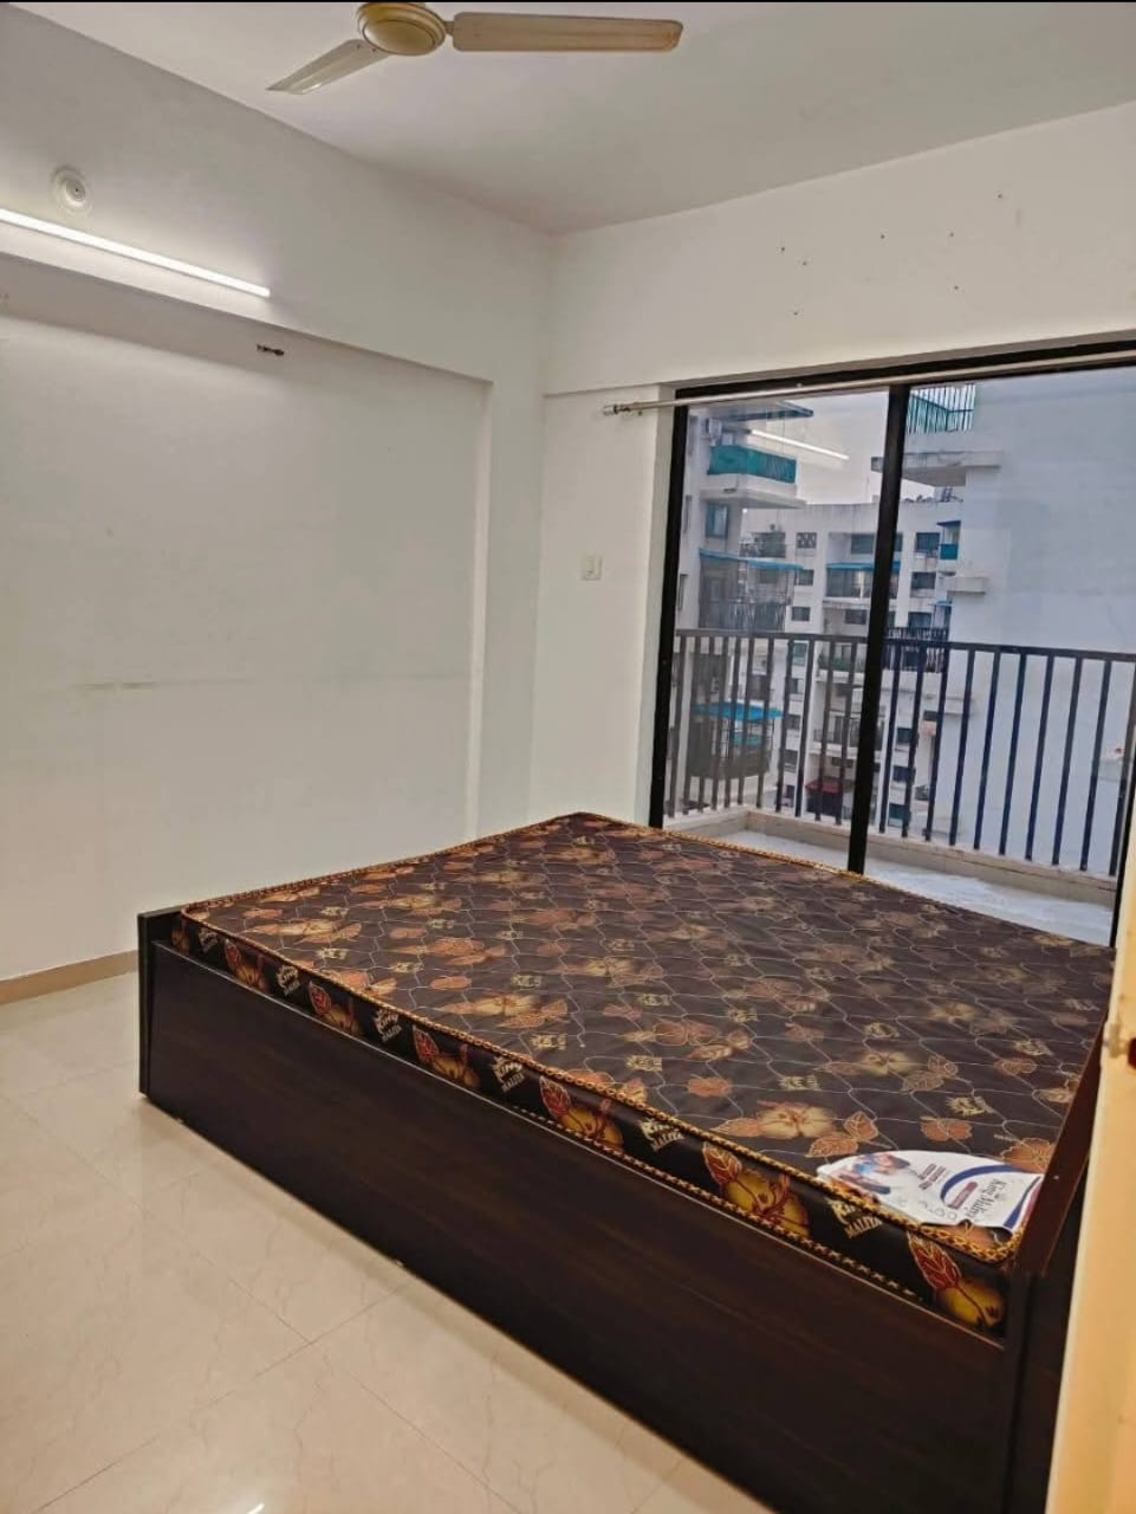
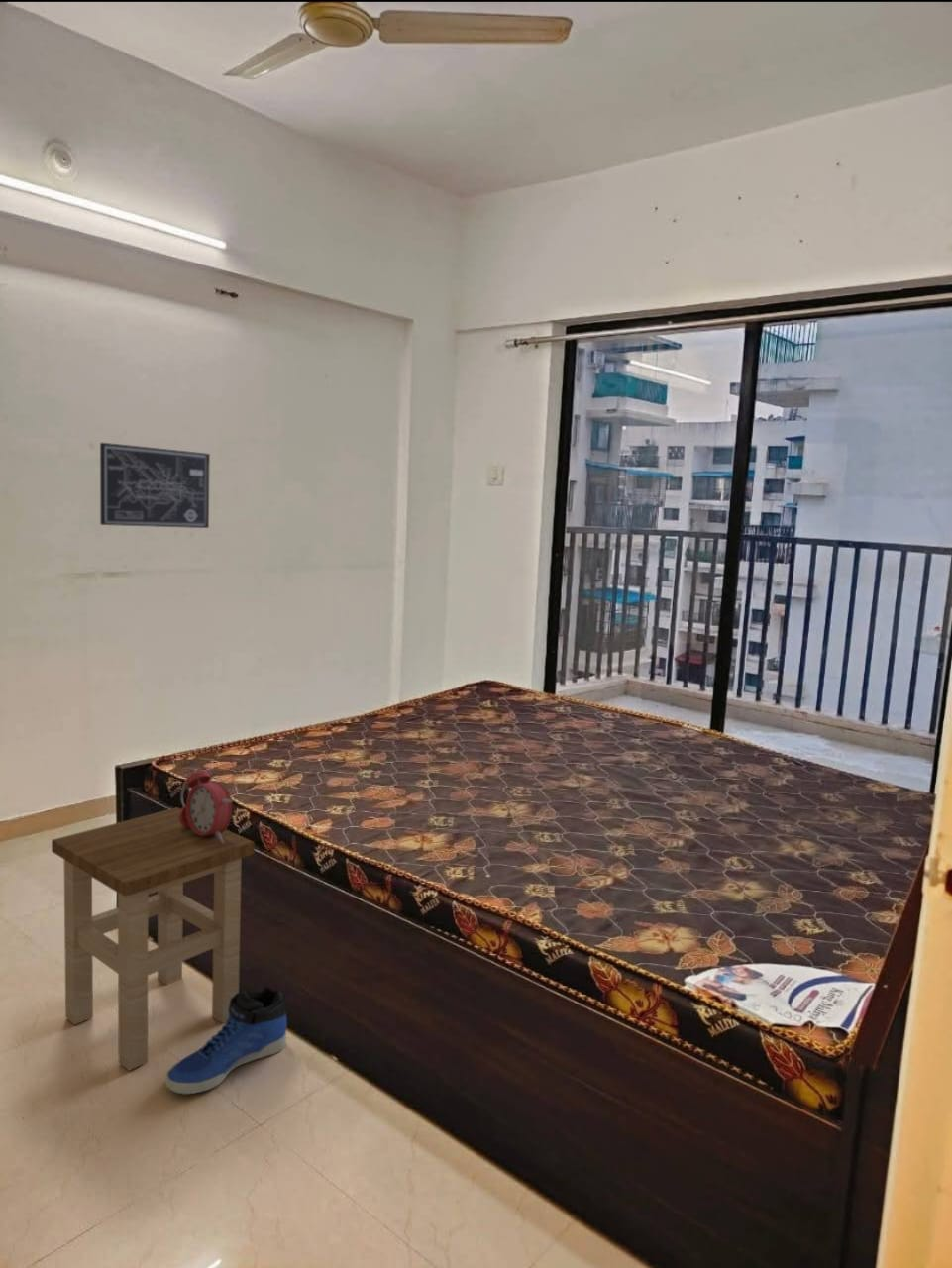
+ wall art (157, 487)
+ alarm clock (205, 802)
+ sneaker (229, 1032)
+ stool (158, 930)
